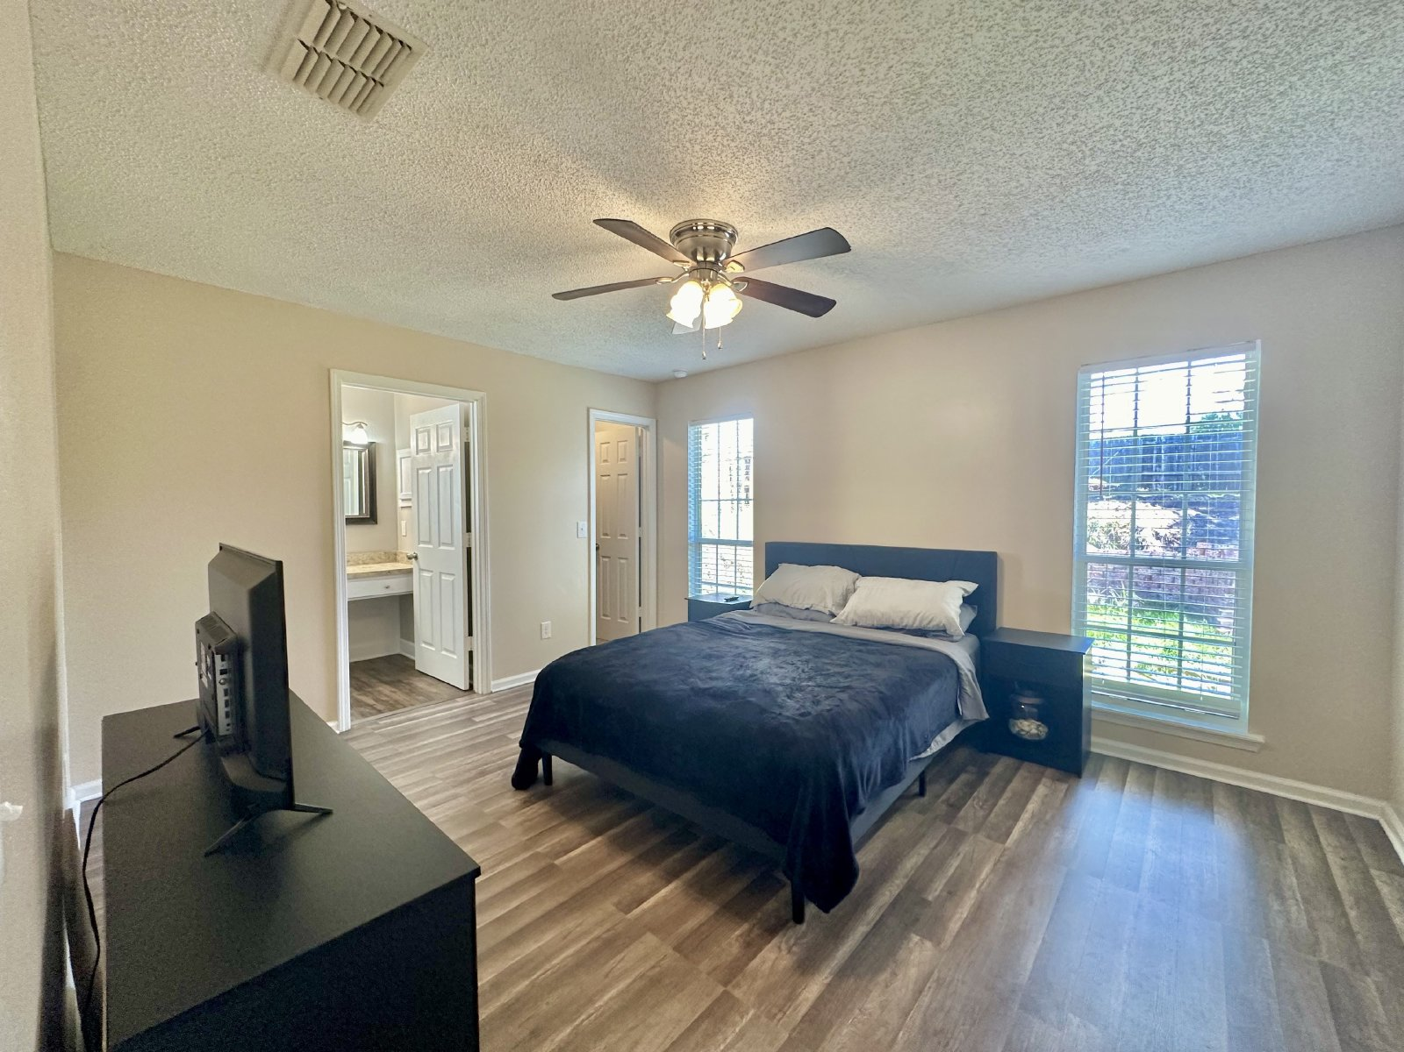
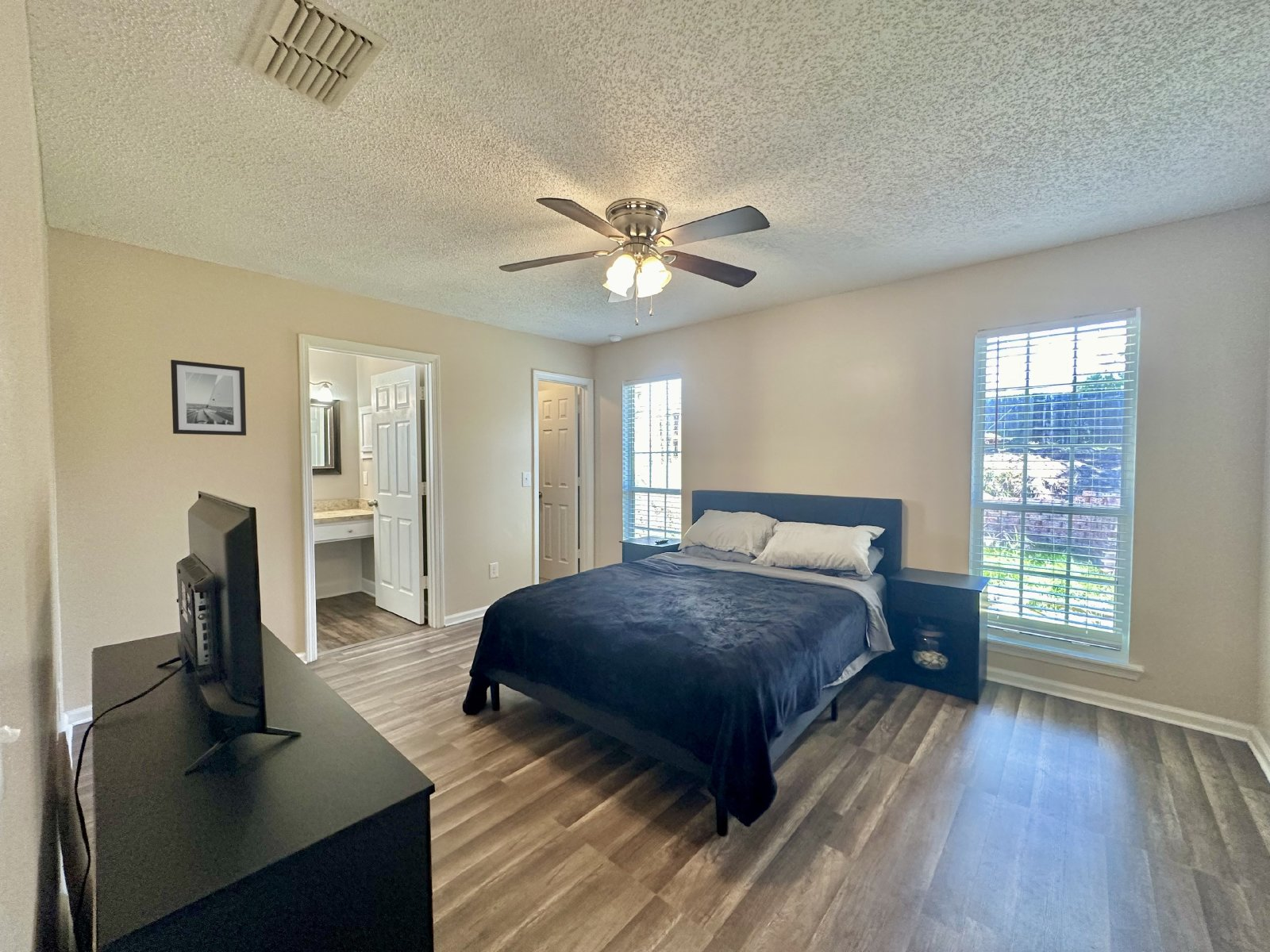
+ wall art (210, 399)
